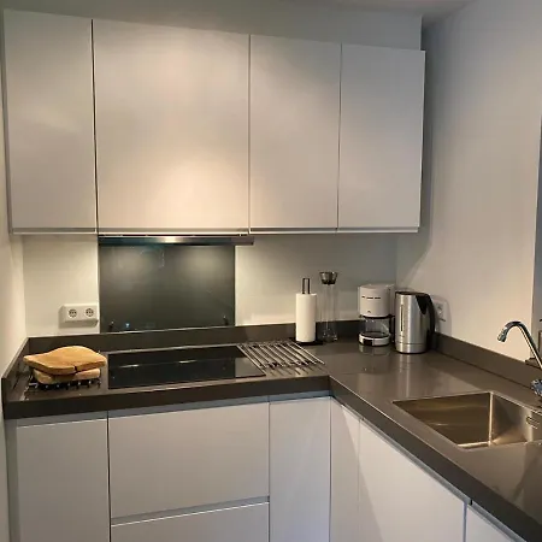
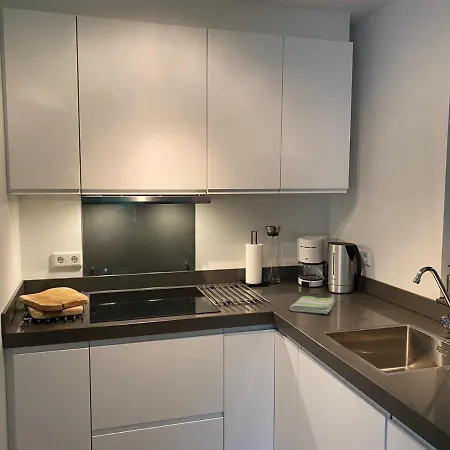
+ dish towel (313, 303)
